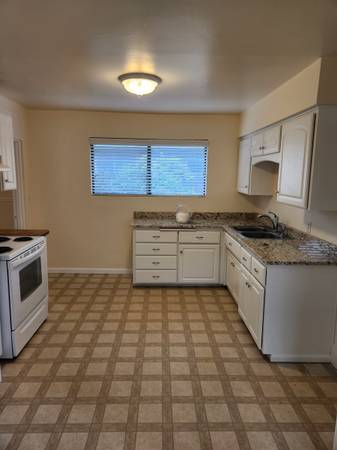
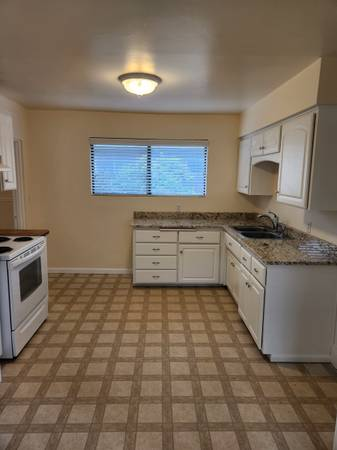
- kettle (184, 213)
